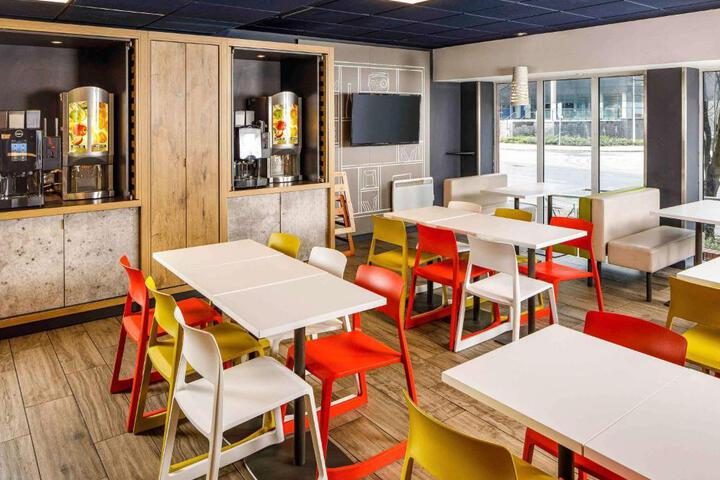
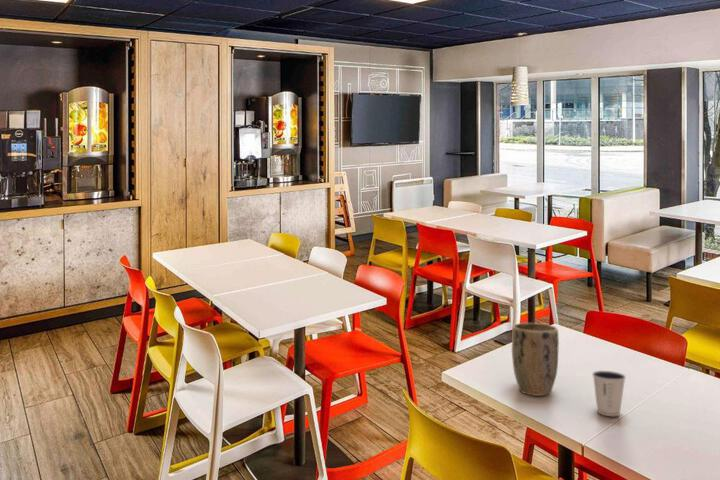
+ plant pot (534, 358)
+ dixie cup (608, 394)
